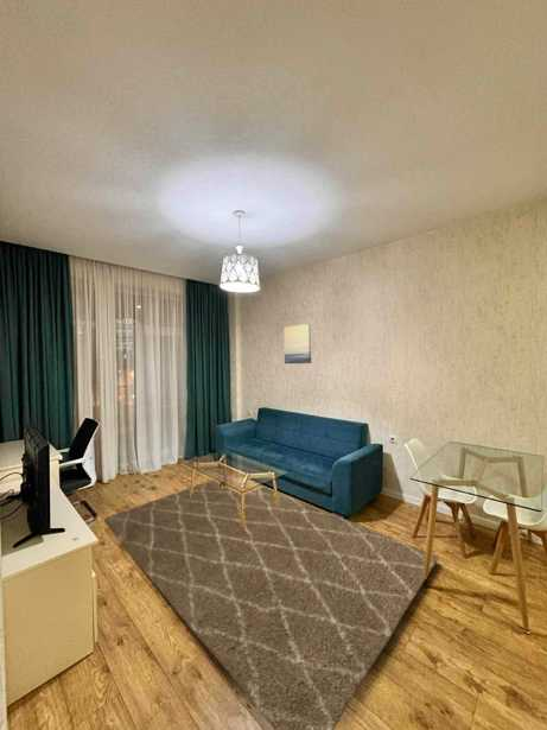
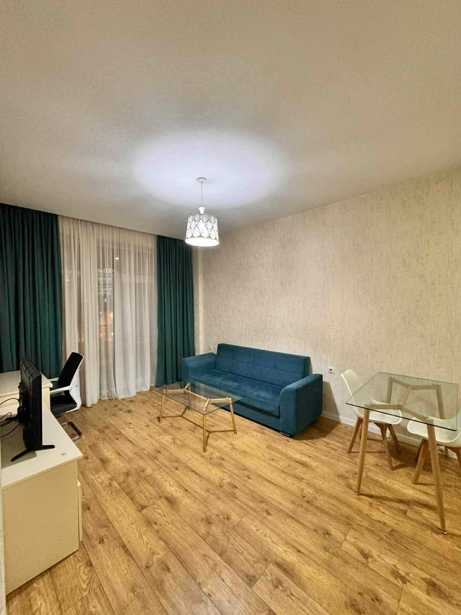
- rug (248, 537)
- wall art (297, 344)
